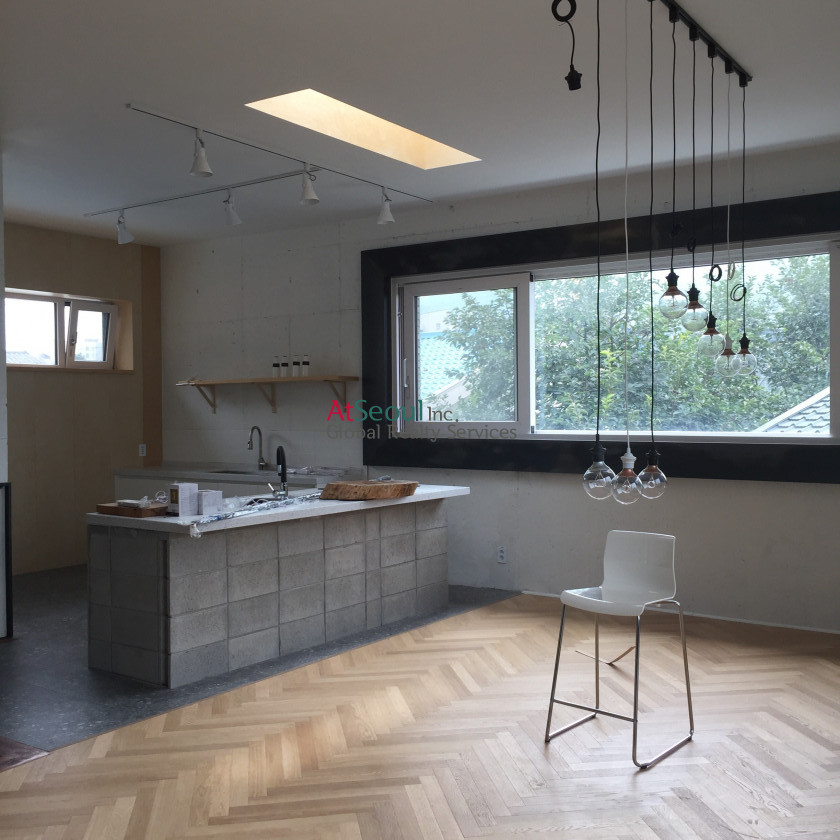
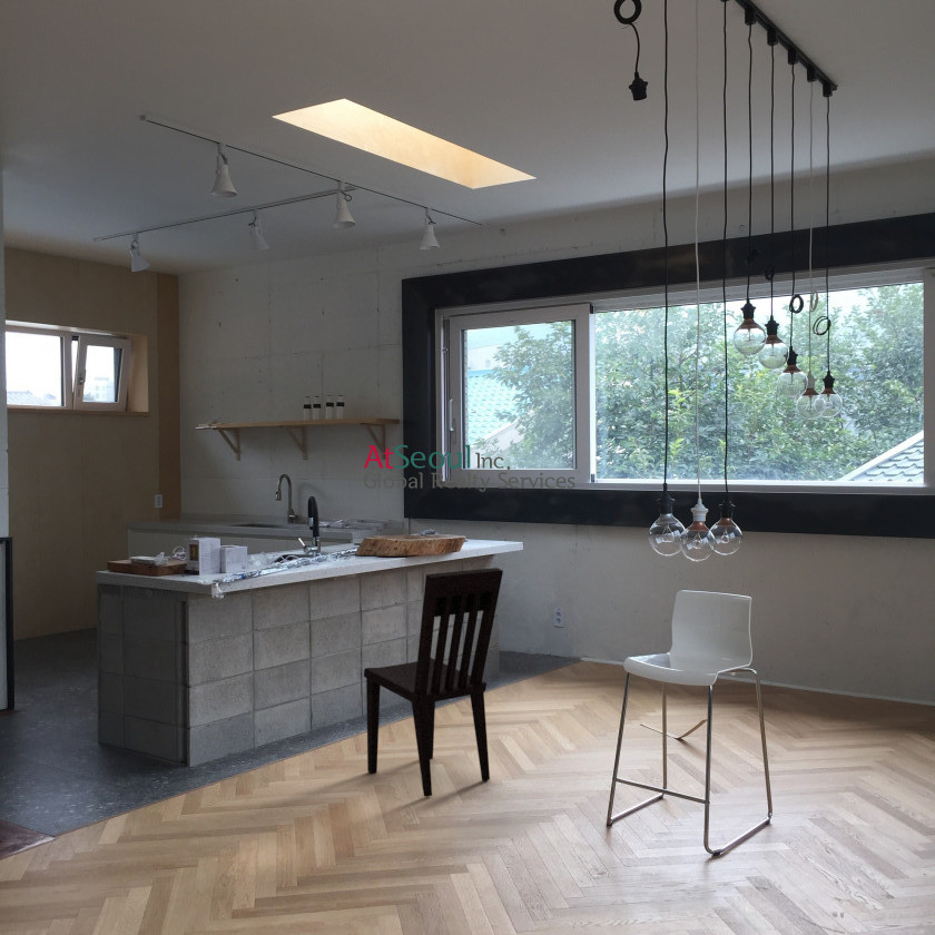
+ dining chair (431, 671)
